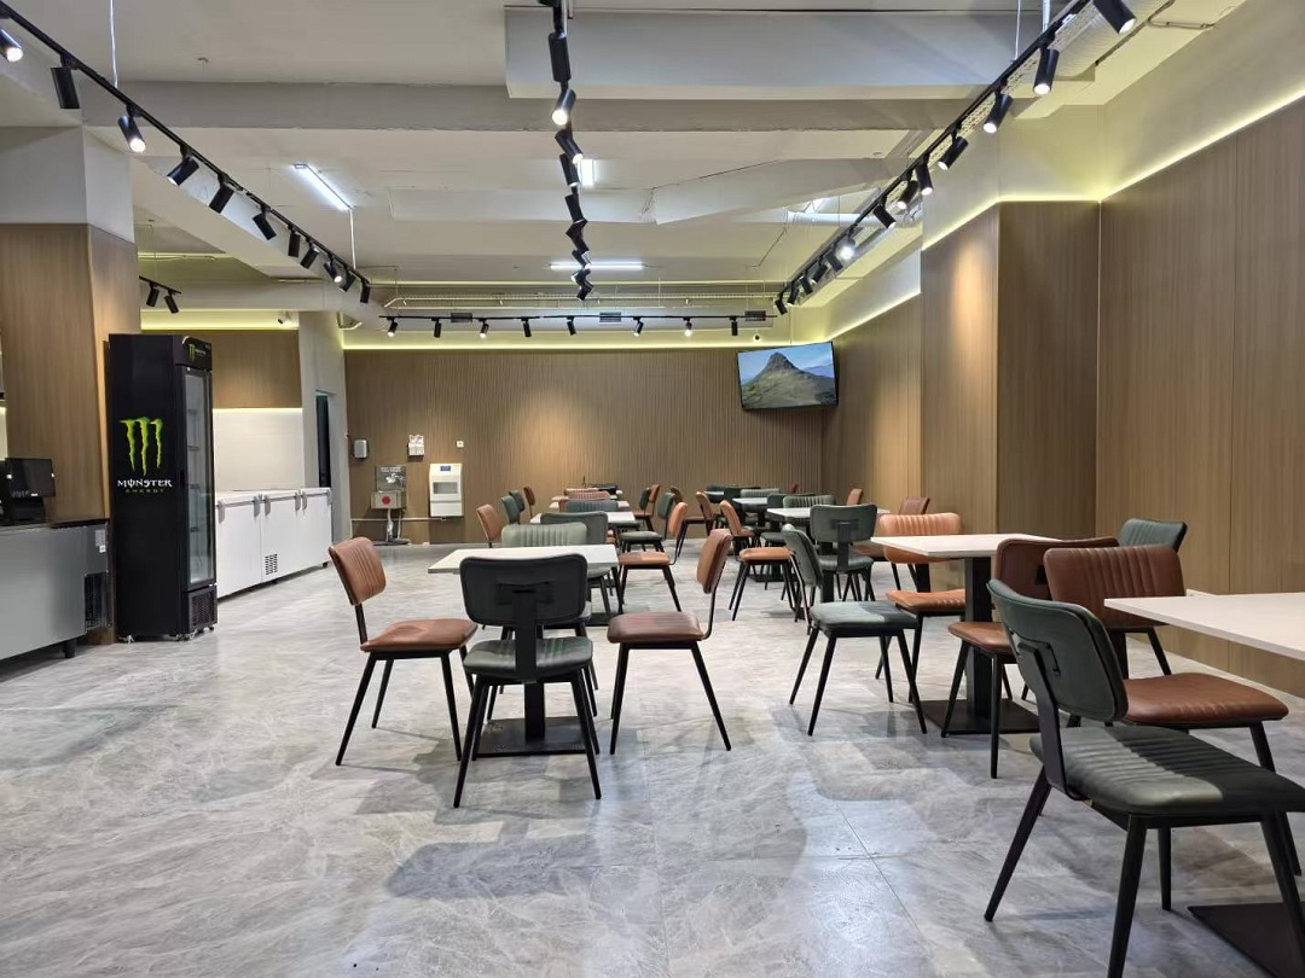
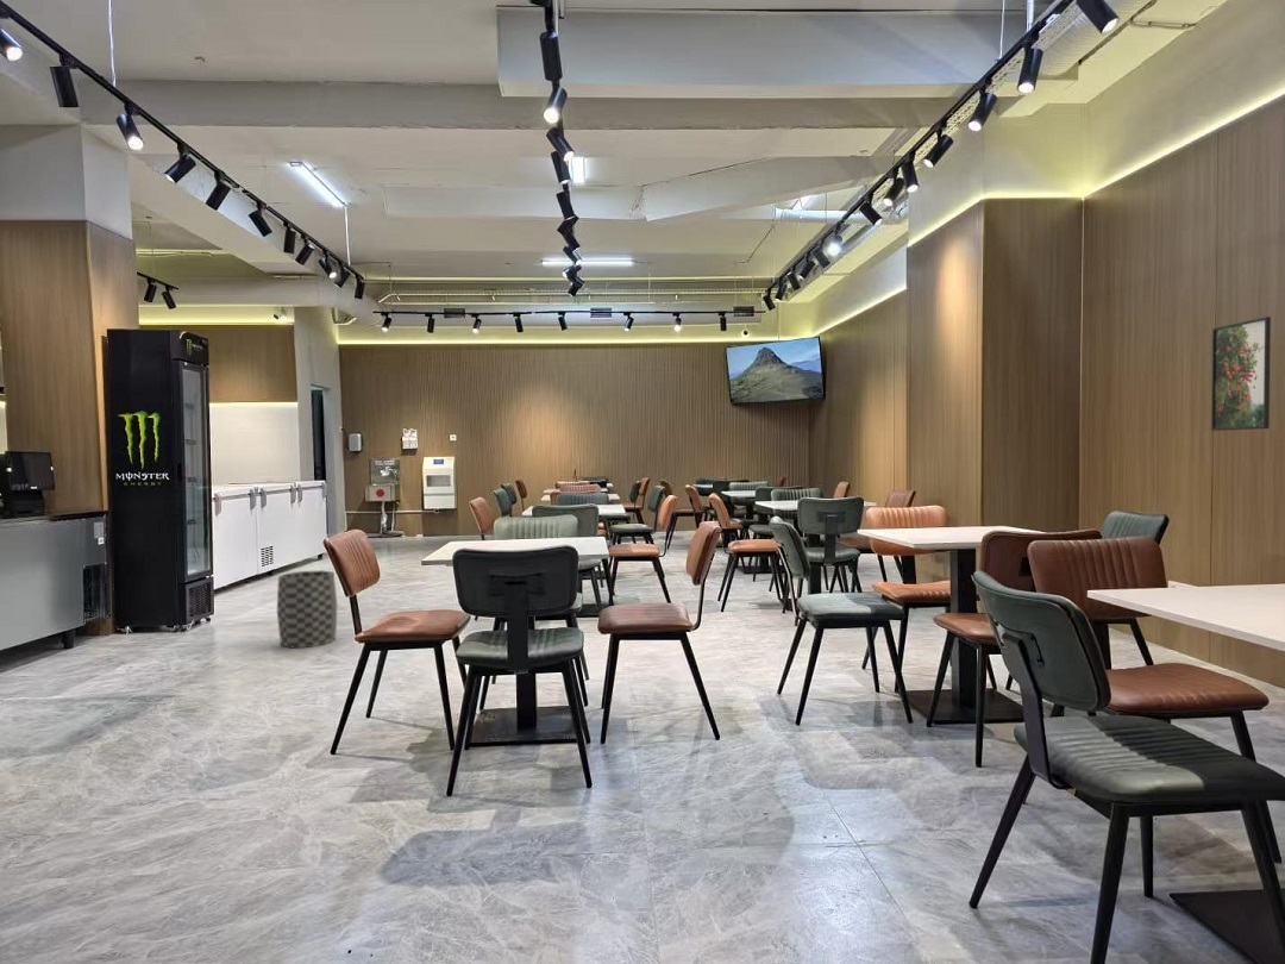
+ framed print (1239, 376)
+ trash can (307, 607)
